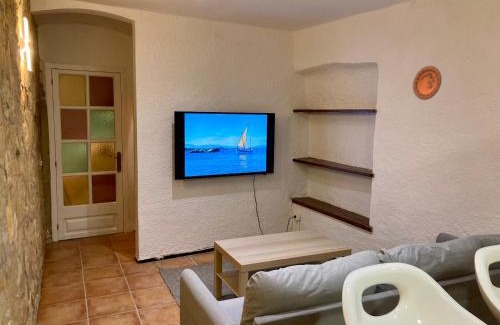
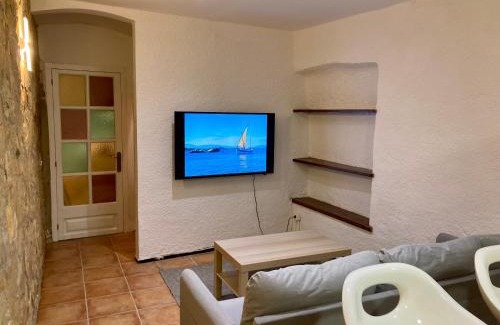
- decorative plate (427, 83)
